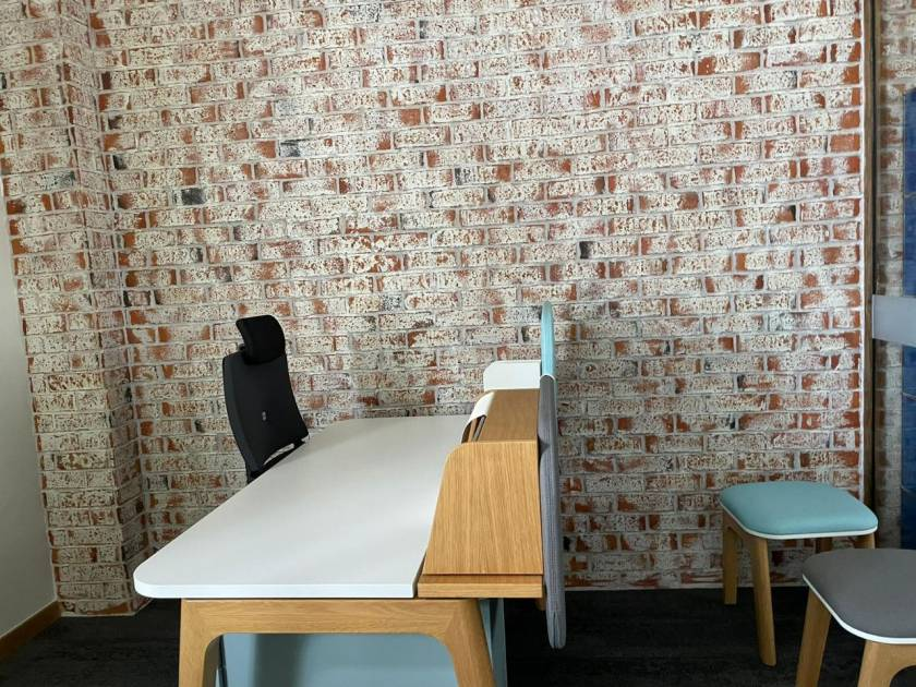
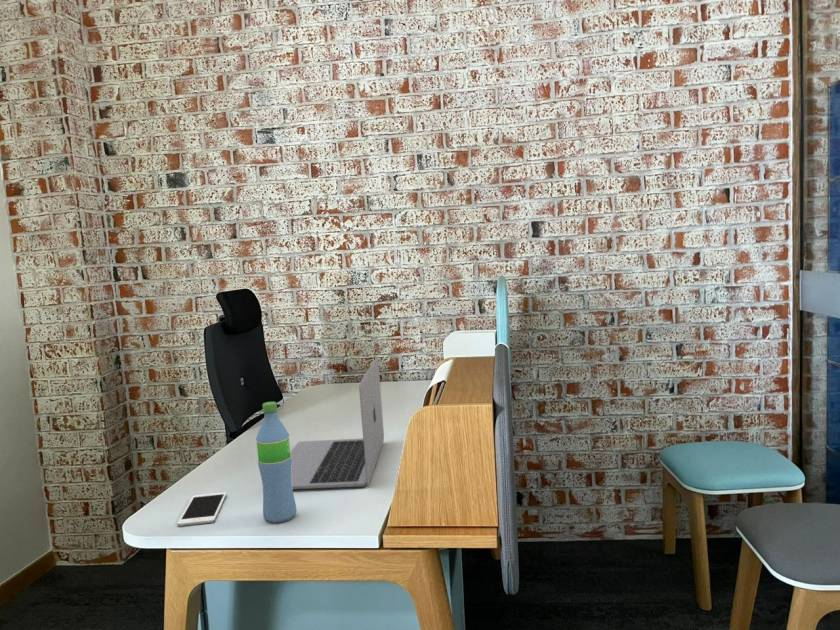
+ cell phone (203, 508)
+ laptop (326, 440)
+ water bottle (274, 460)
